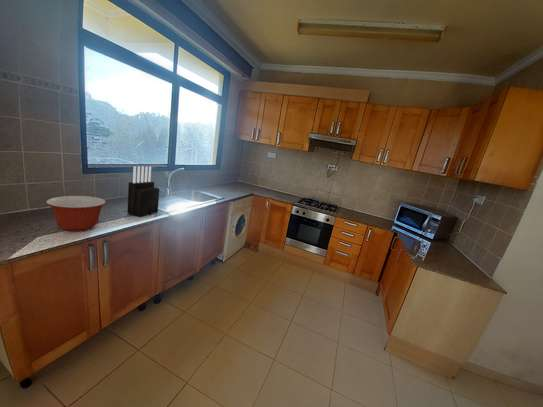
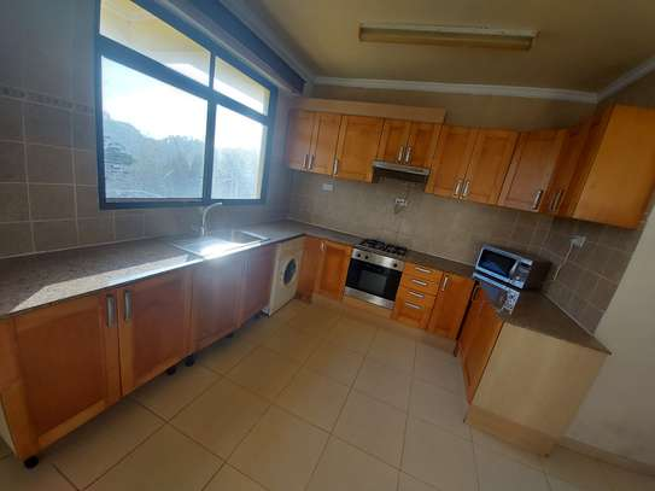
- knife block (145, 190)
- mixing bowl (78, 214)
